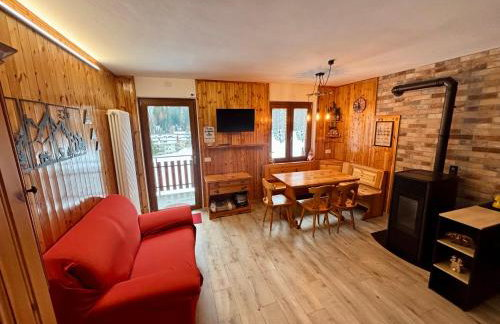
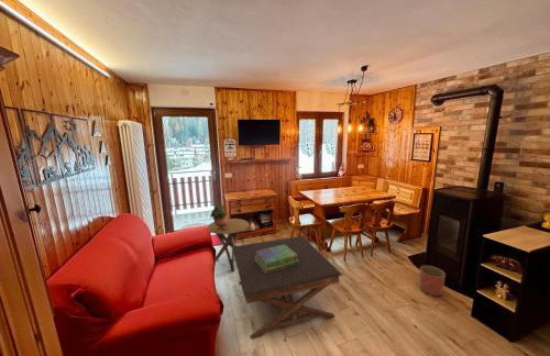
+ side table (229, 243)
+ stack of books (276, 256)
+ potted plant (218, 215)
+ coffee table (280, 278)
+ planter (431, 280)
